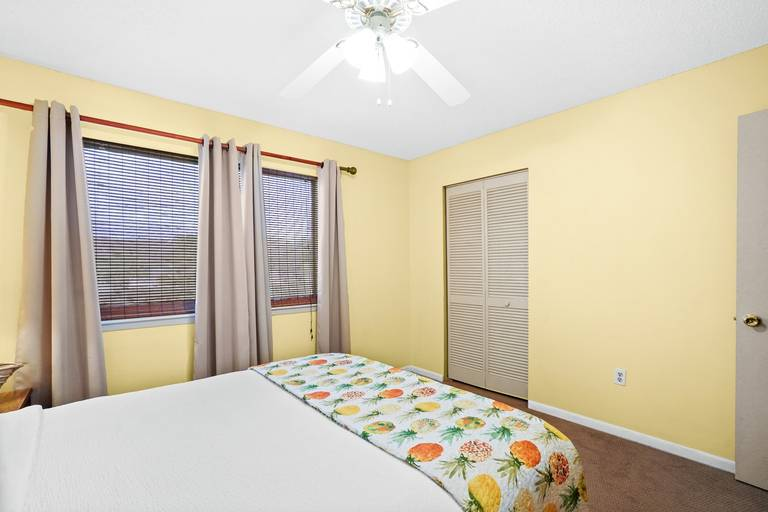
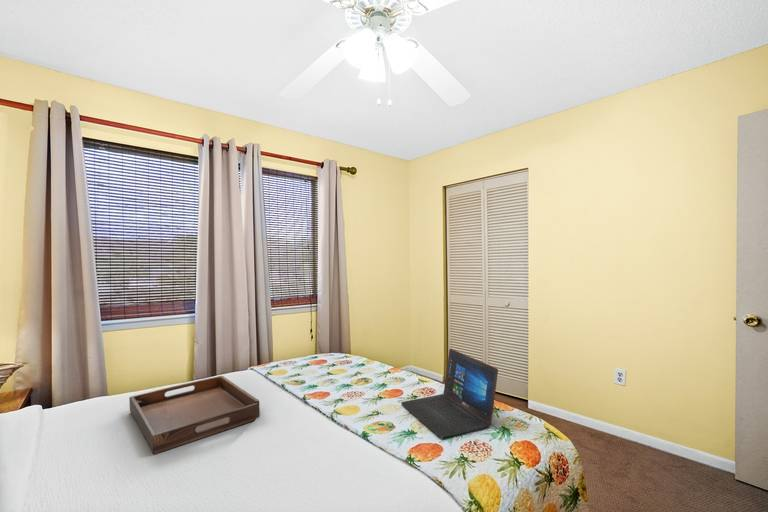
+ serving tray (194, 407)
+ laptop (446, 387)
